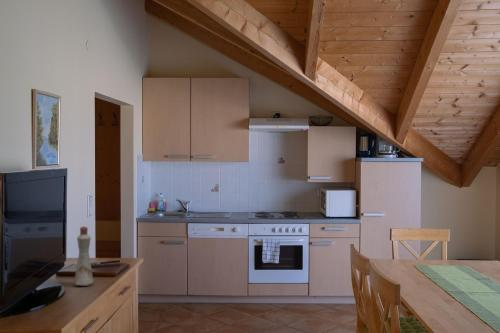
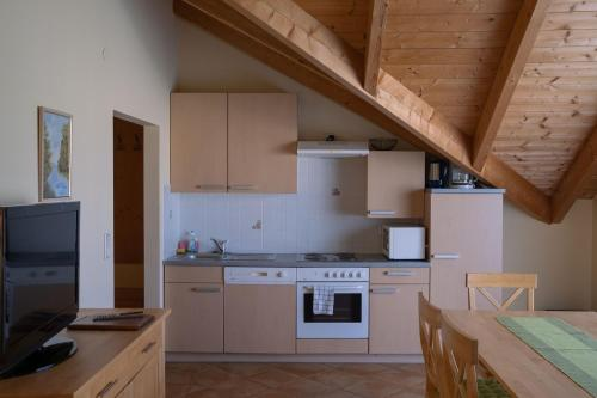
- bottle (83, 255)
